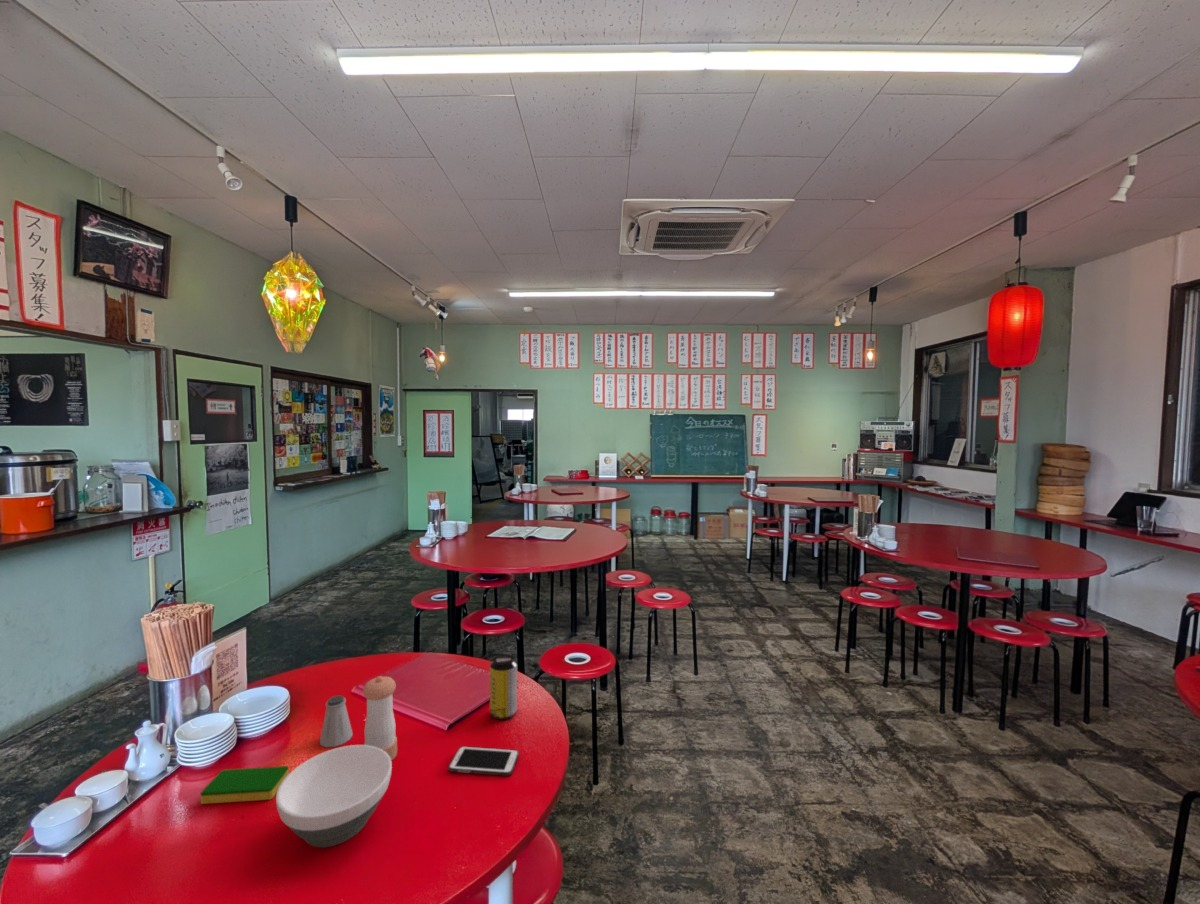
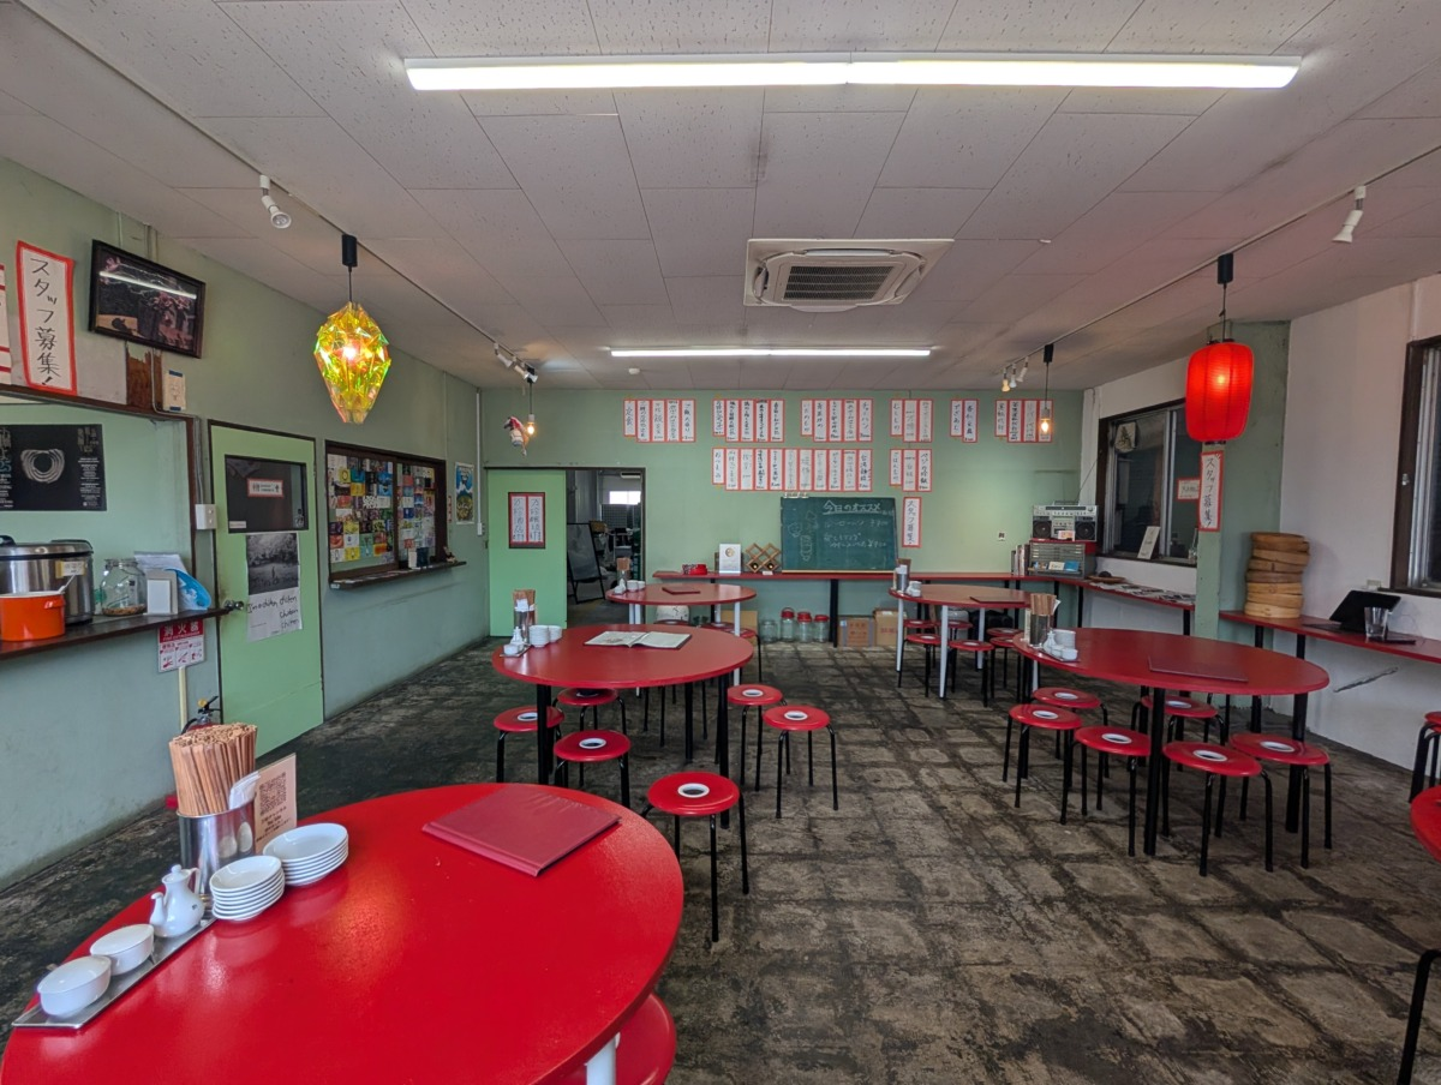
- pepper shaker (380, 716)
- bowl (337, 801)
- dish sponge (246, 784)
- cell phone (484, 760)
- beverage can (503, 686)
- saltshaker (336, 718)
